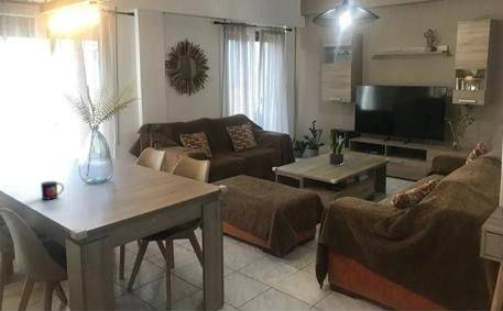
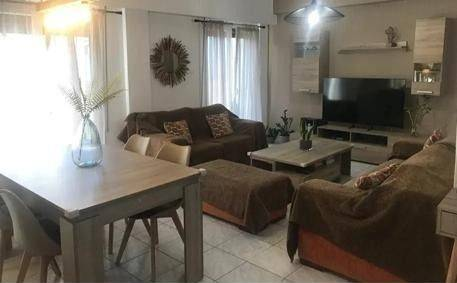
- mug (53, 189)
